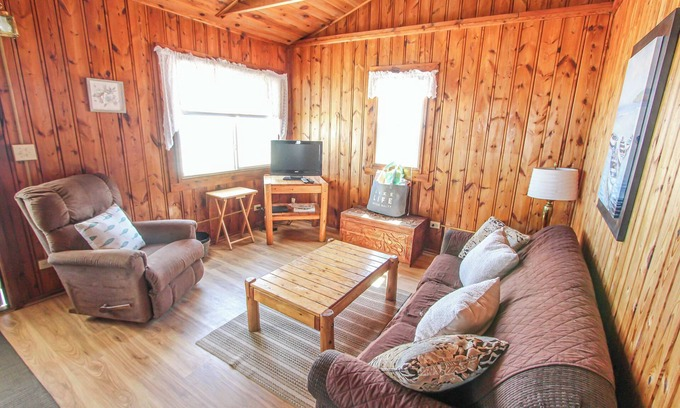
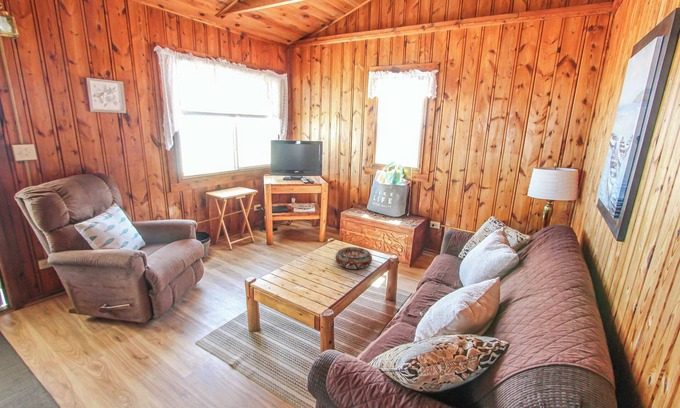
+ decorative bowl (353, 257)
